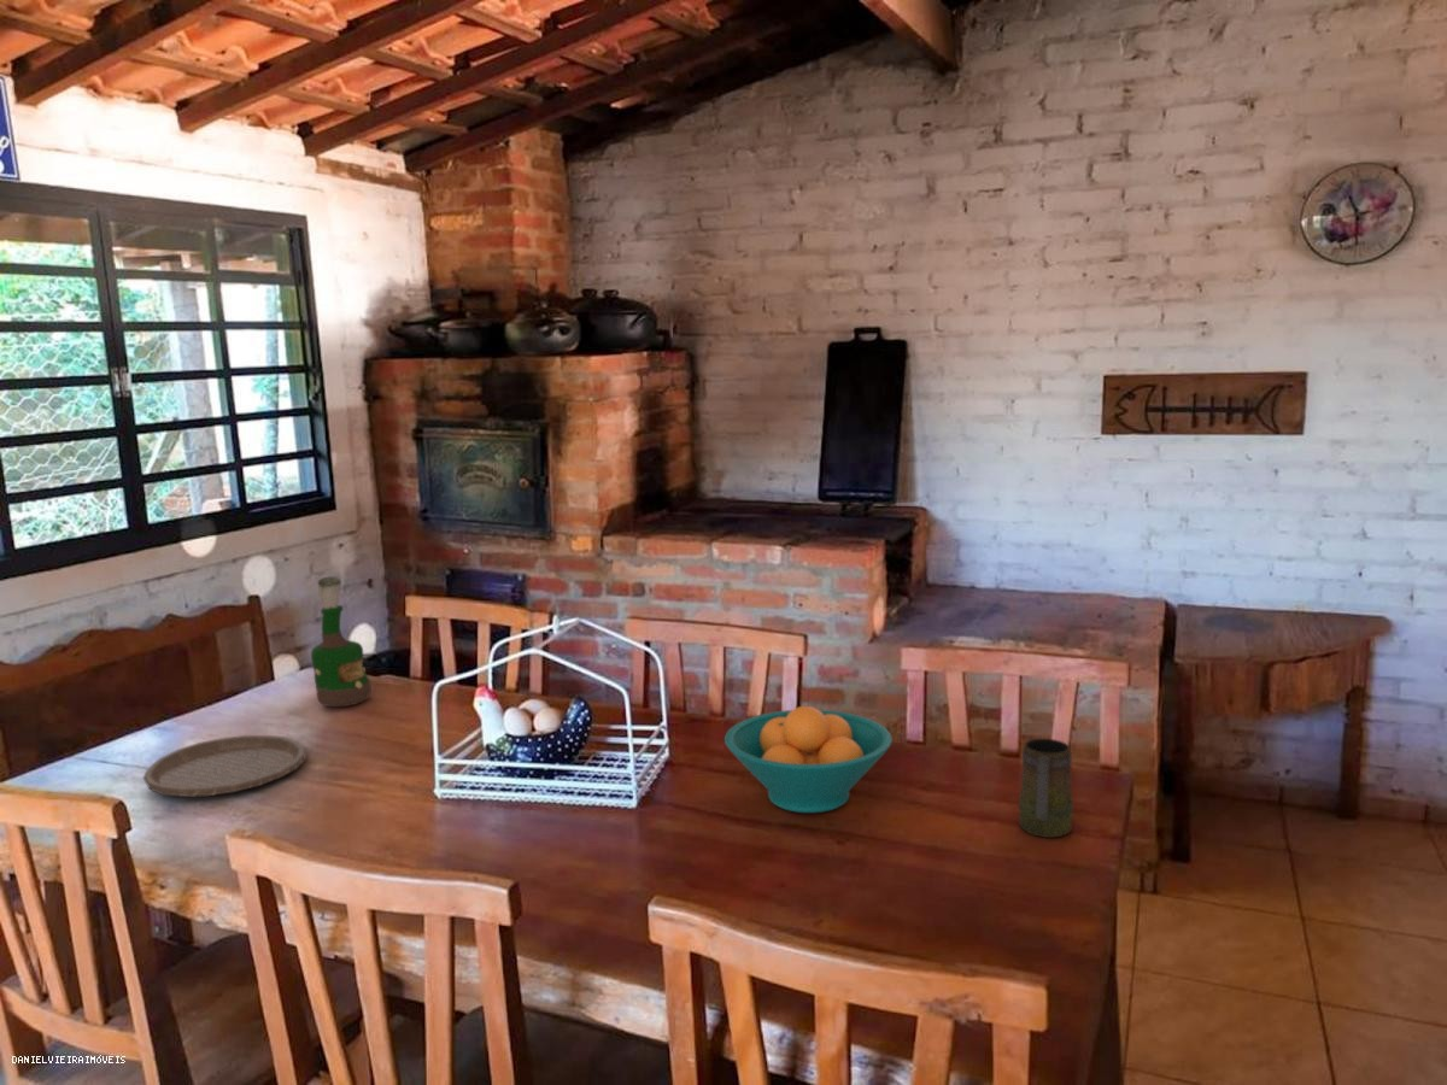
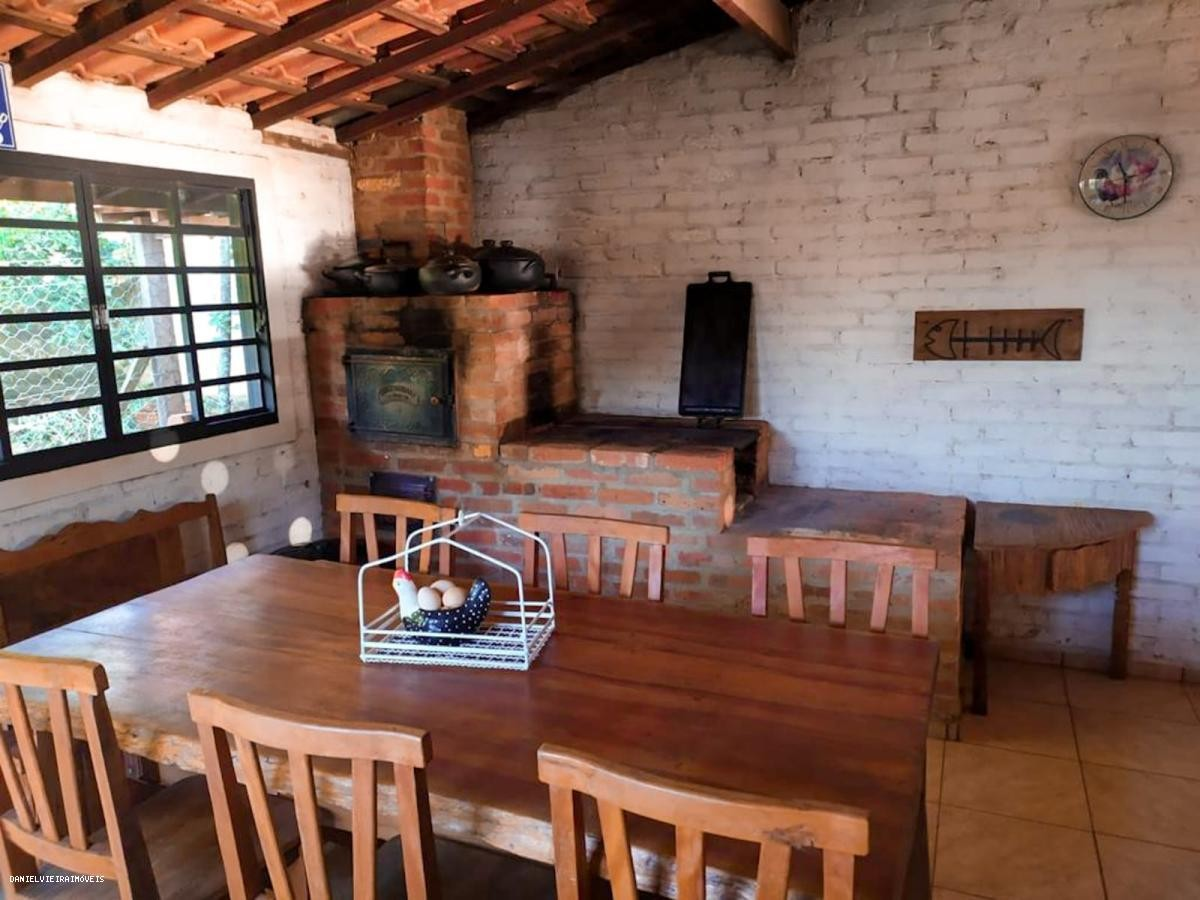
- mug (1044, 790)
- fruit bowl (807, 752)
- grog bottle (338, 640)
- plate (227, 766)
